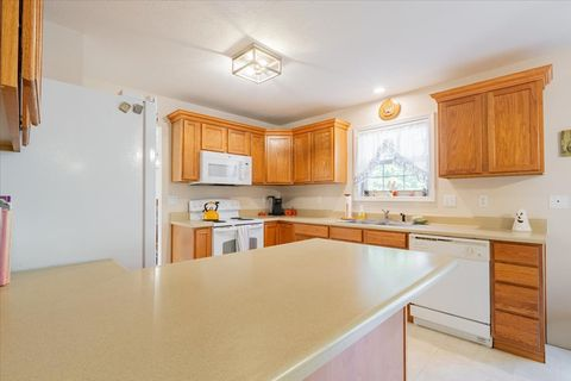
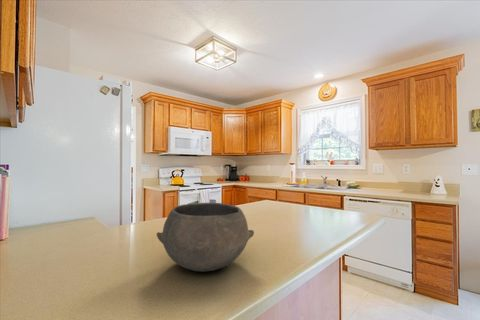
+ bowl (206, 235)
